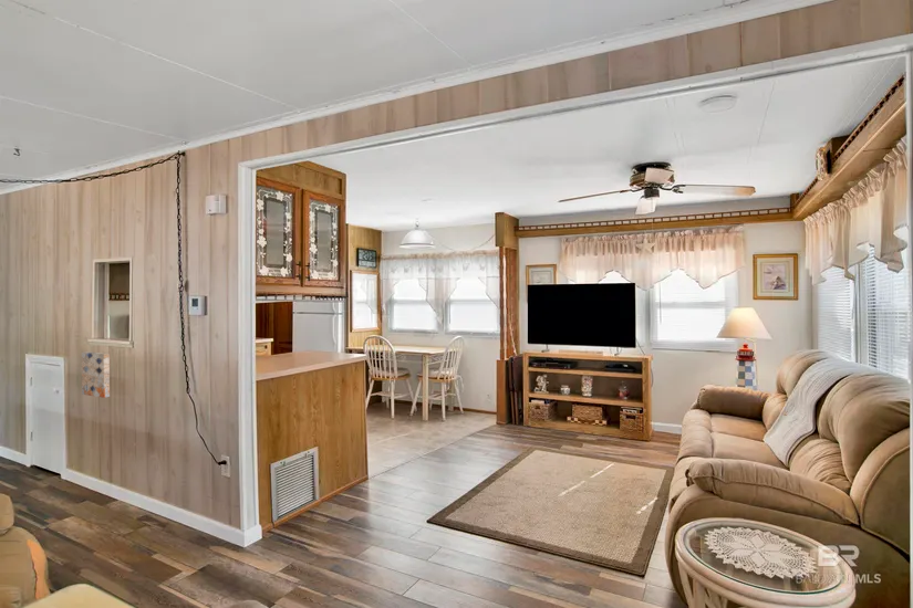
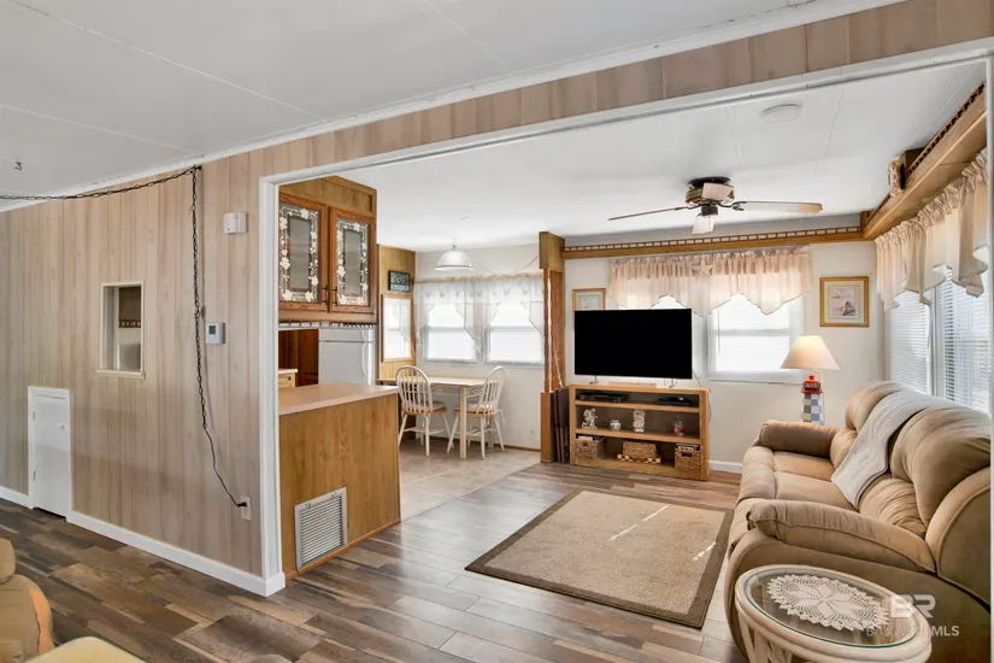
- wall art (95, 374)
